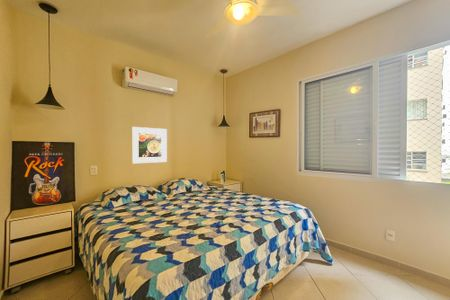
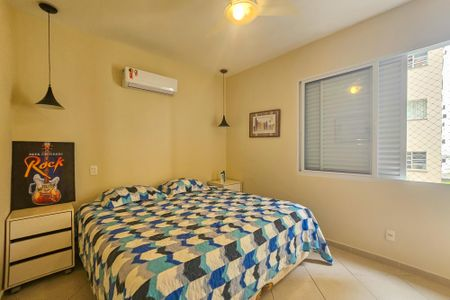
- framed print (150, 145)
